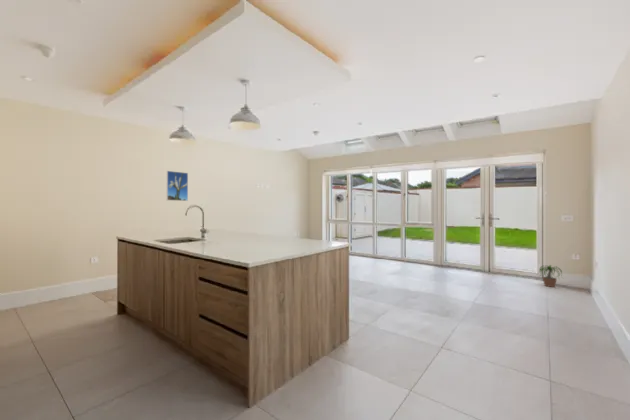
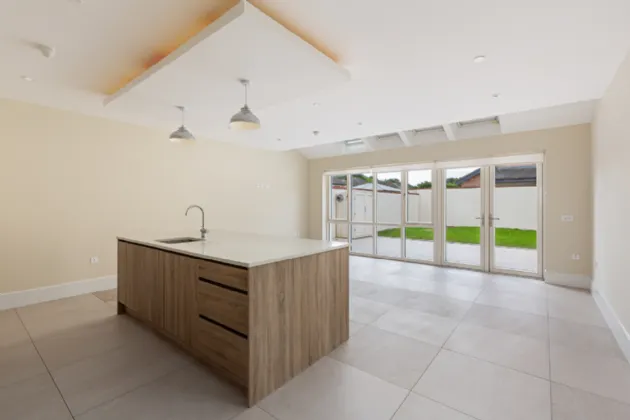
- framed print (177, 186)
- potted plant (550, 275)
